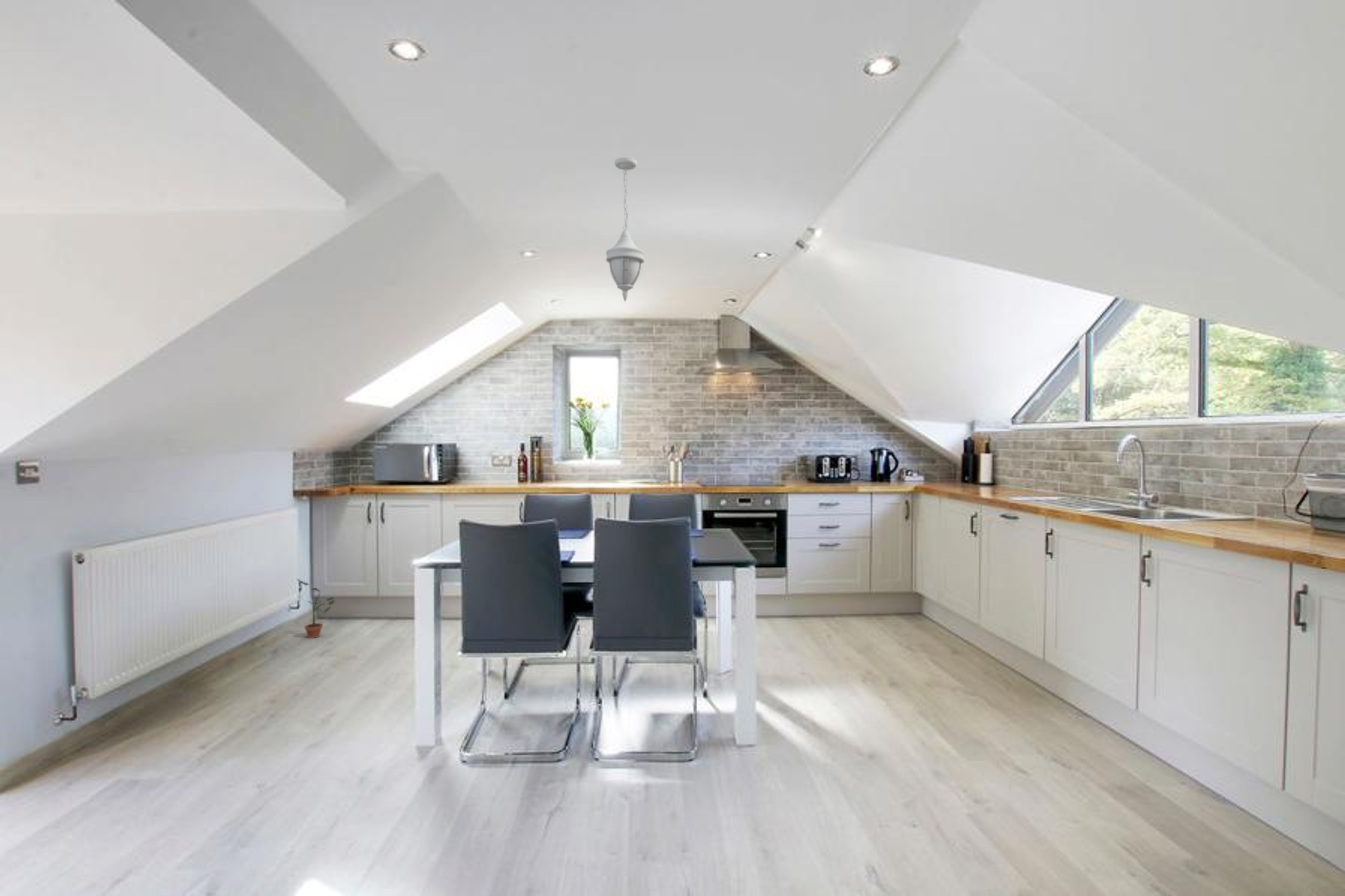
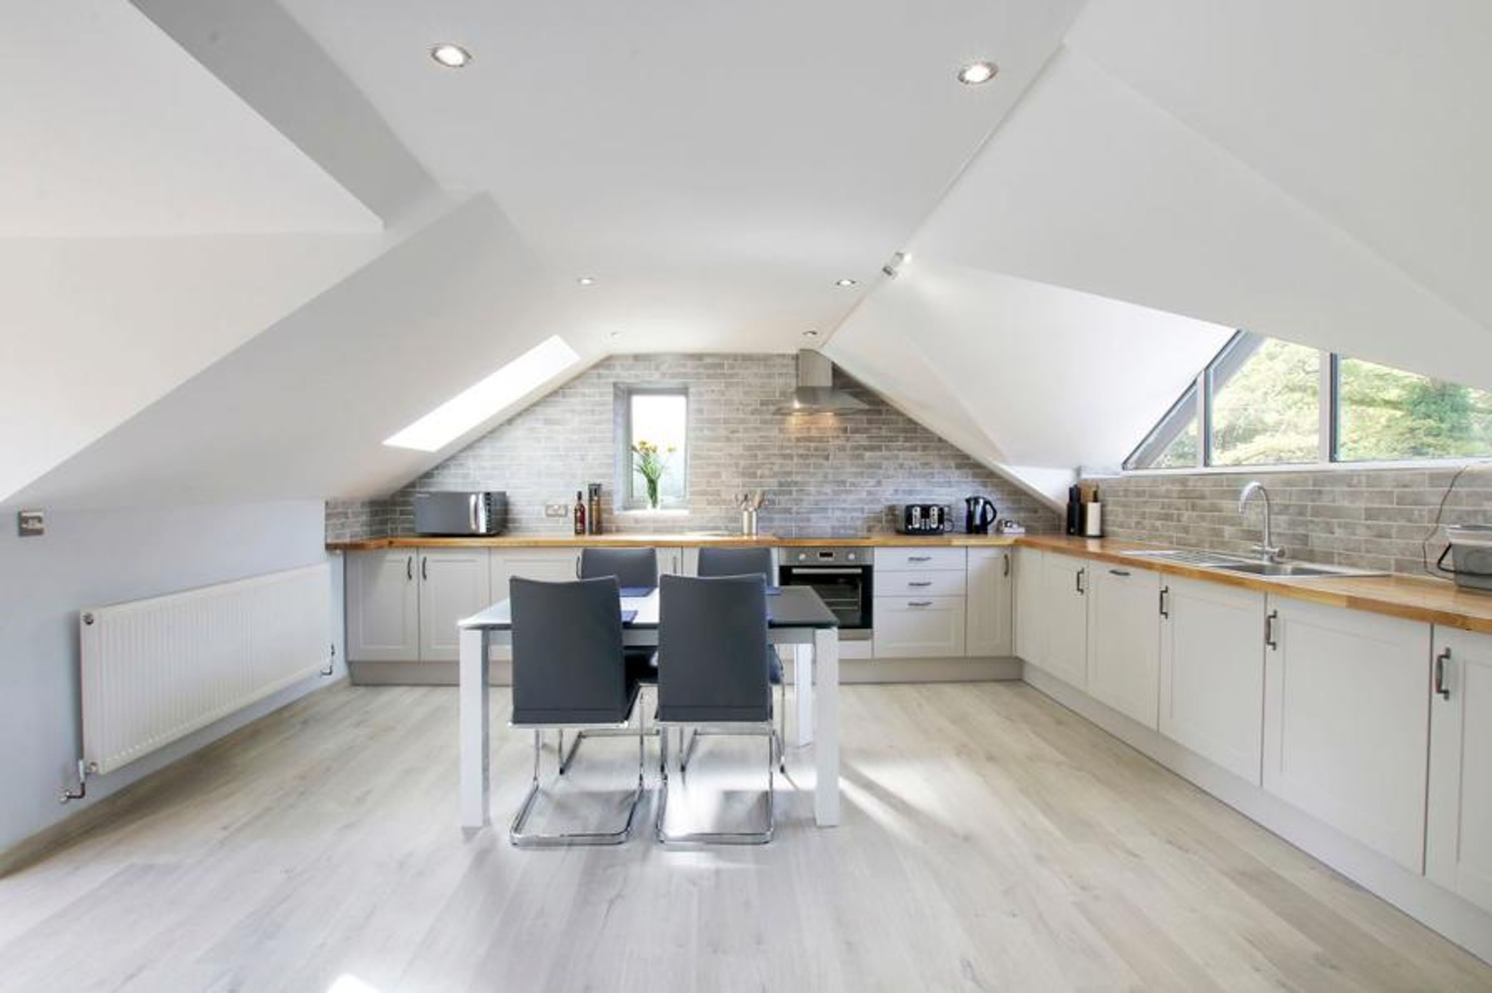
- potted plant (312, 608)
- pendant light (625, 232)
